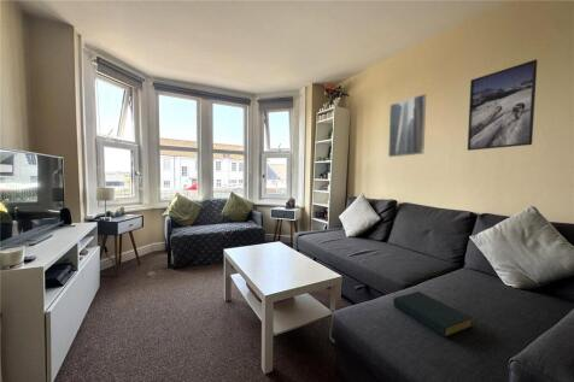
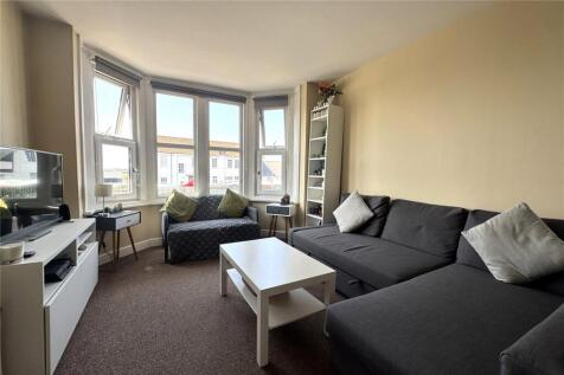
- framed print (498, 110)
- hardback book (429, 311)
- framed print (405, 128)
